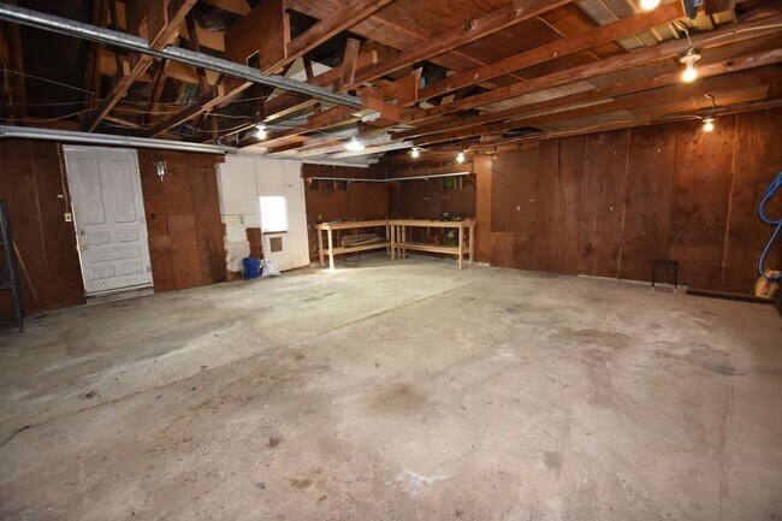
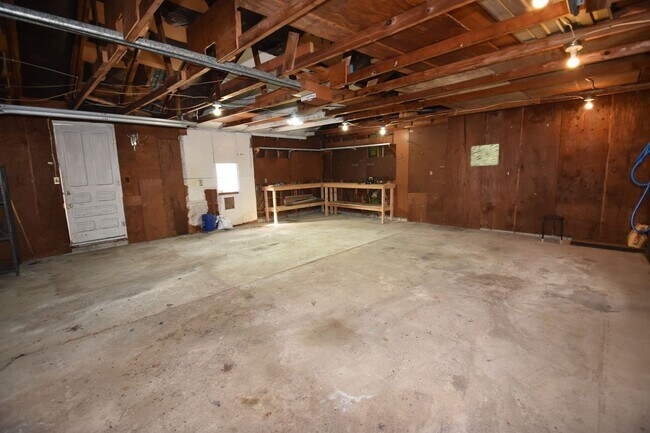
+ wall art (484, 155)
